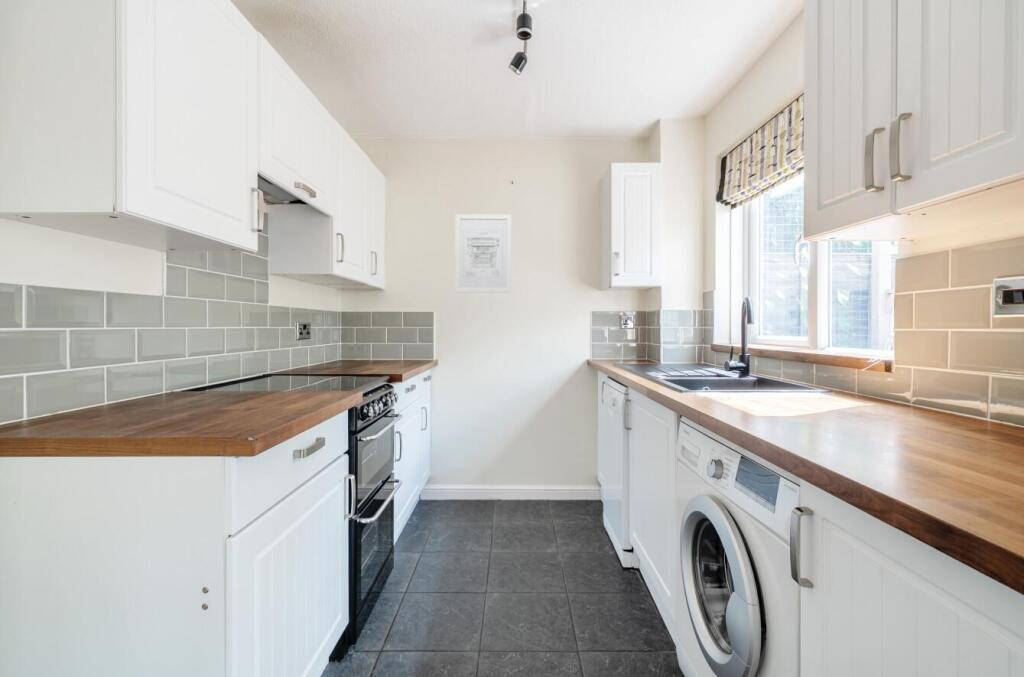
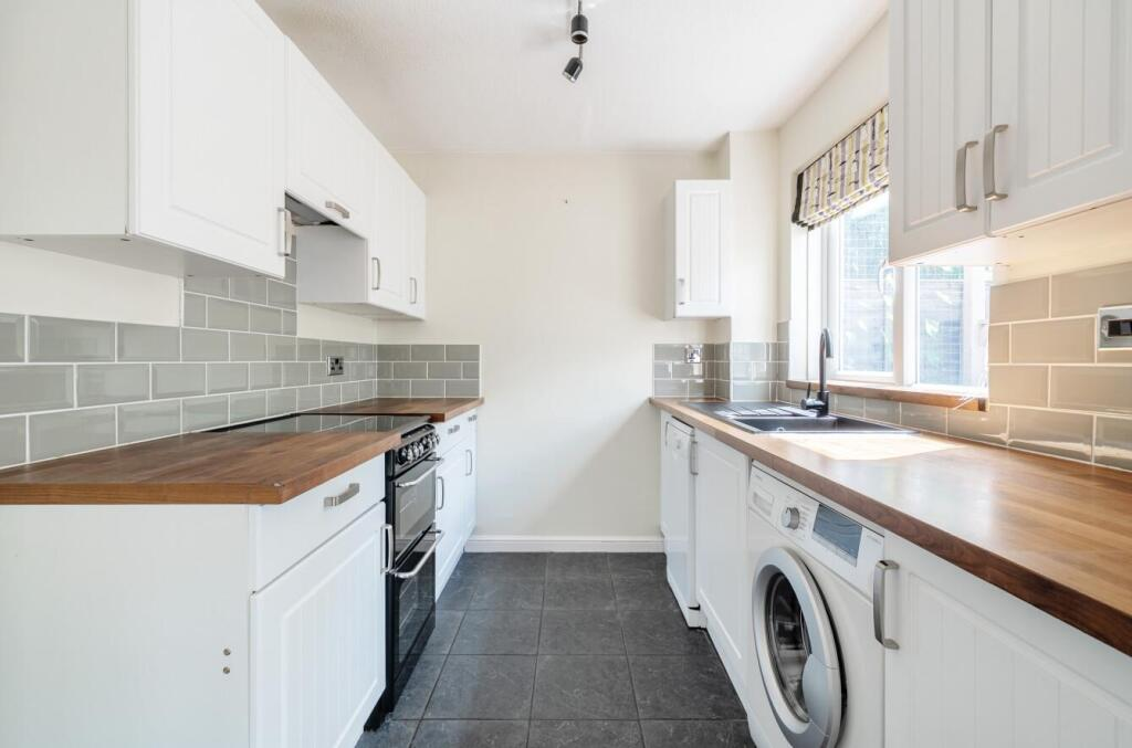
- wall art (483, 253)
